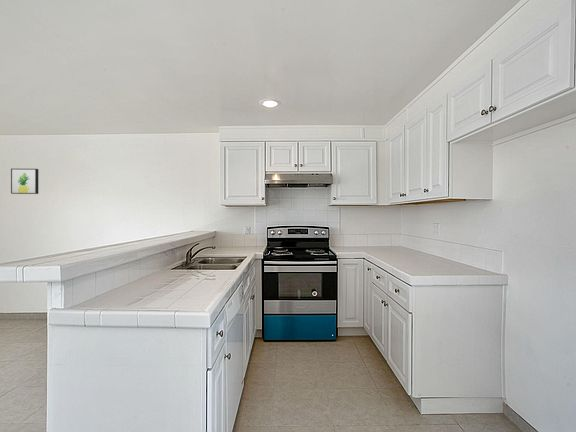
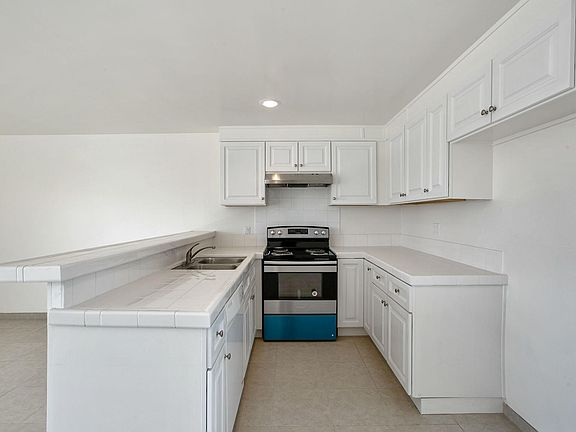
- wall art (24, 181)
